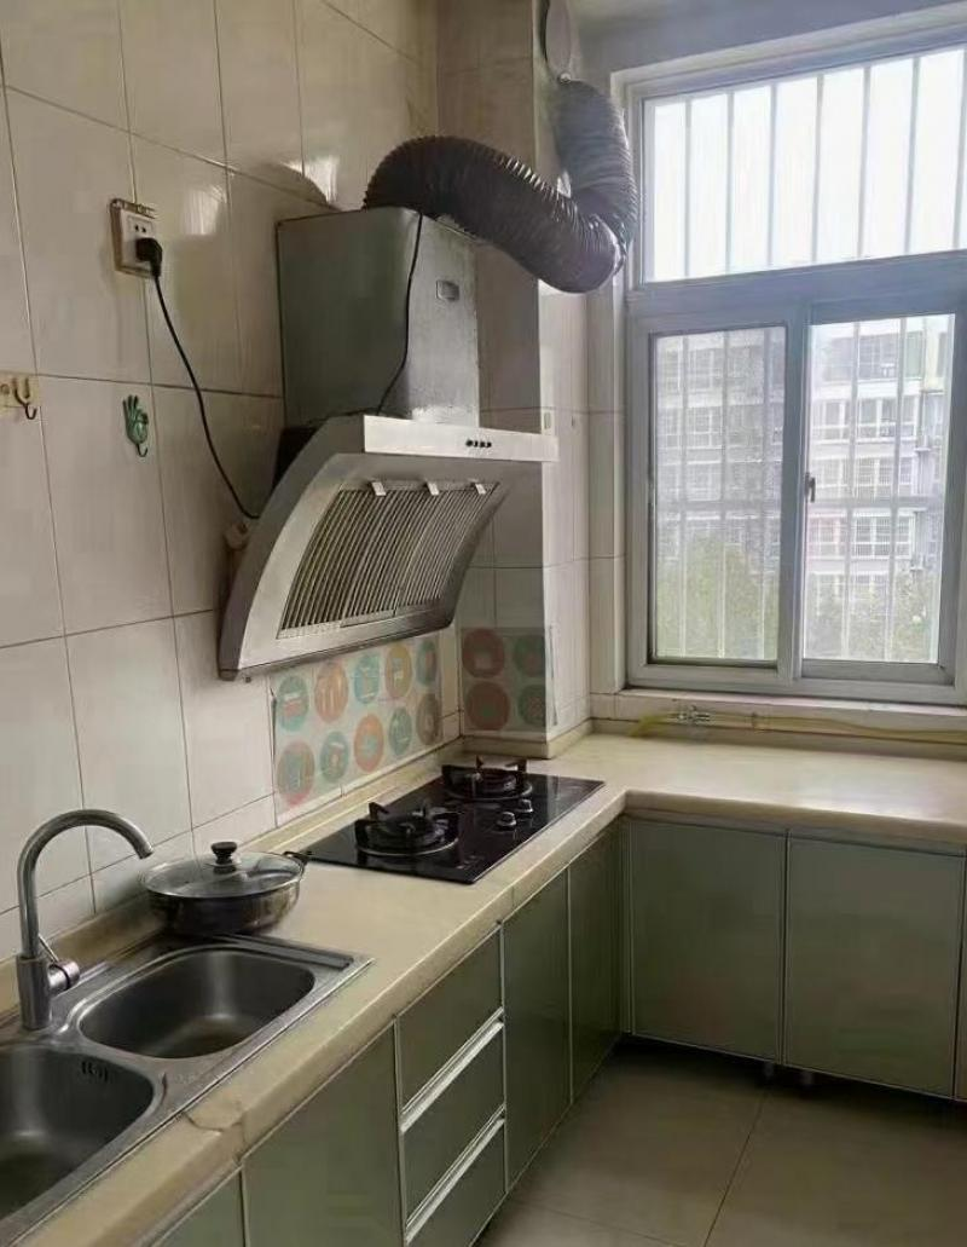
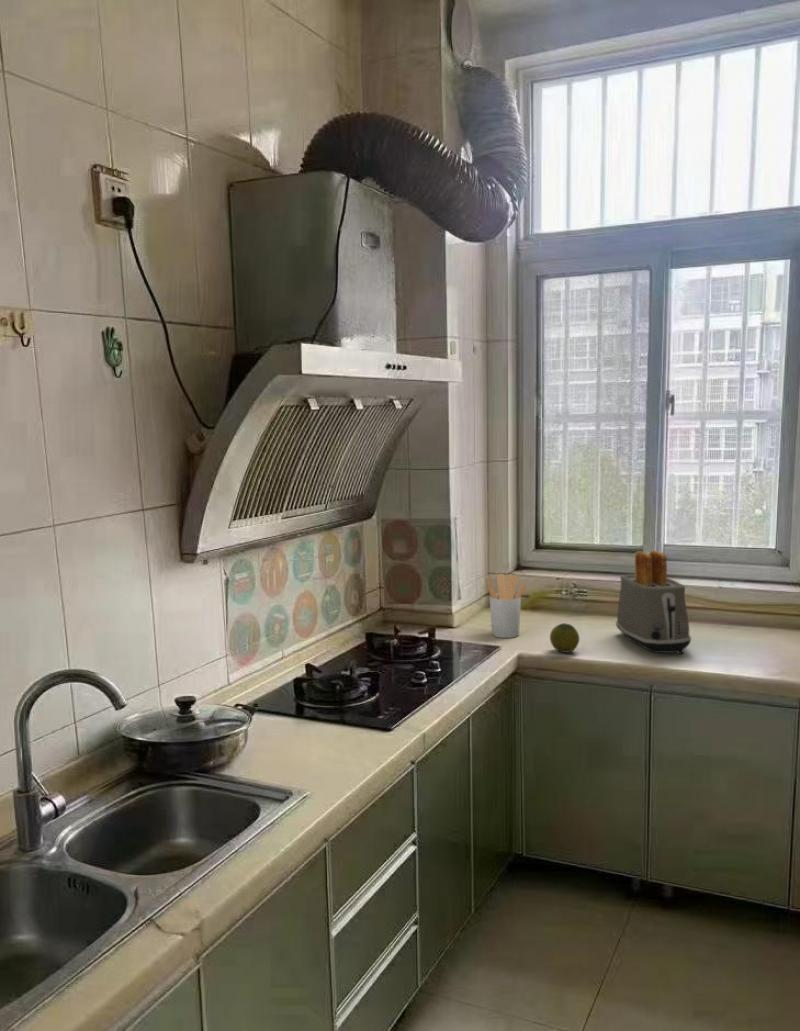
+ toaster (652, 598)
+ fruit (564, 637)
+ utensil holder (506, 603)
